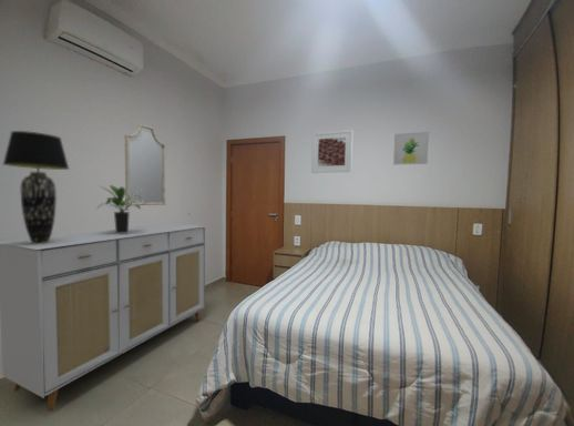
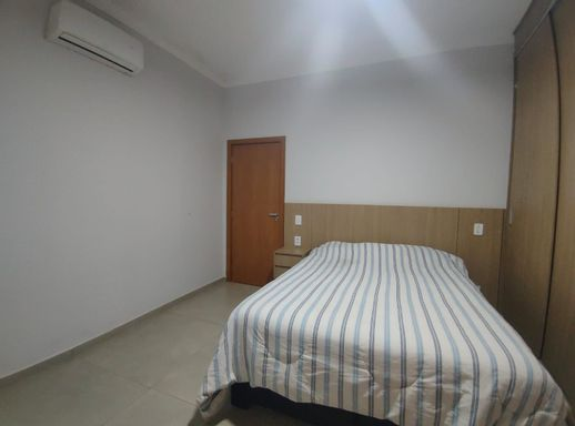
- home mirror (146, 165)
- potted plant (122, 209)
- table lamp (38, 189)
- sideboard (127, 290)
- wall art (410, 149)
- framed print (331, 152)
